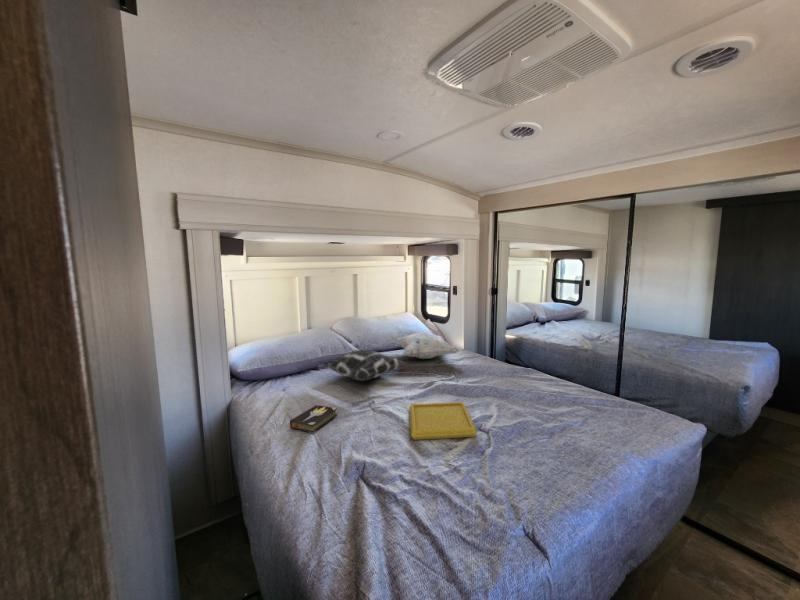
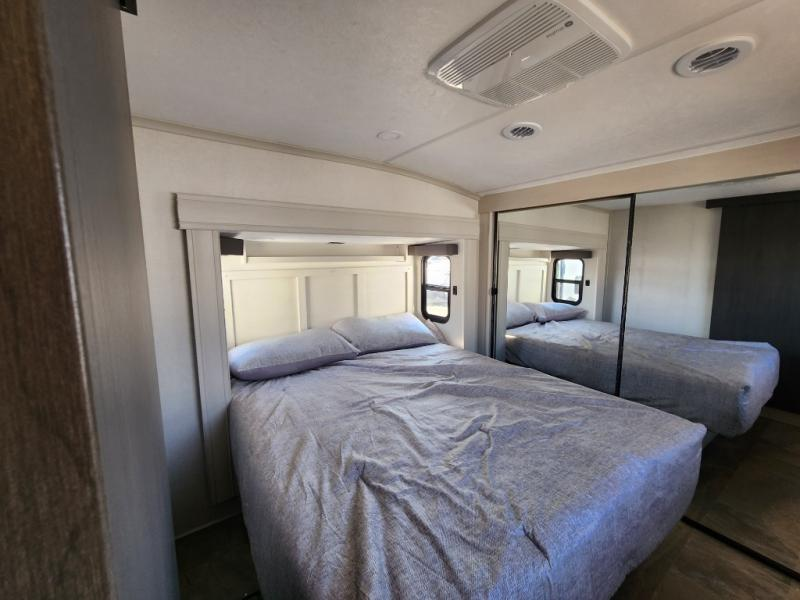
- hardback book (314, 417)
- decorative pillow (361, 364)
- decorative pillow (424, 345)
- serving tray (440, 419)
